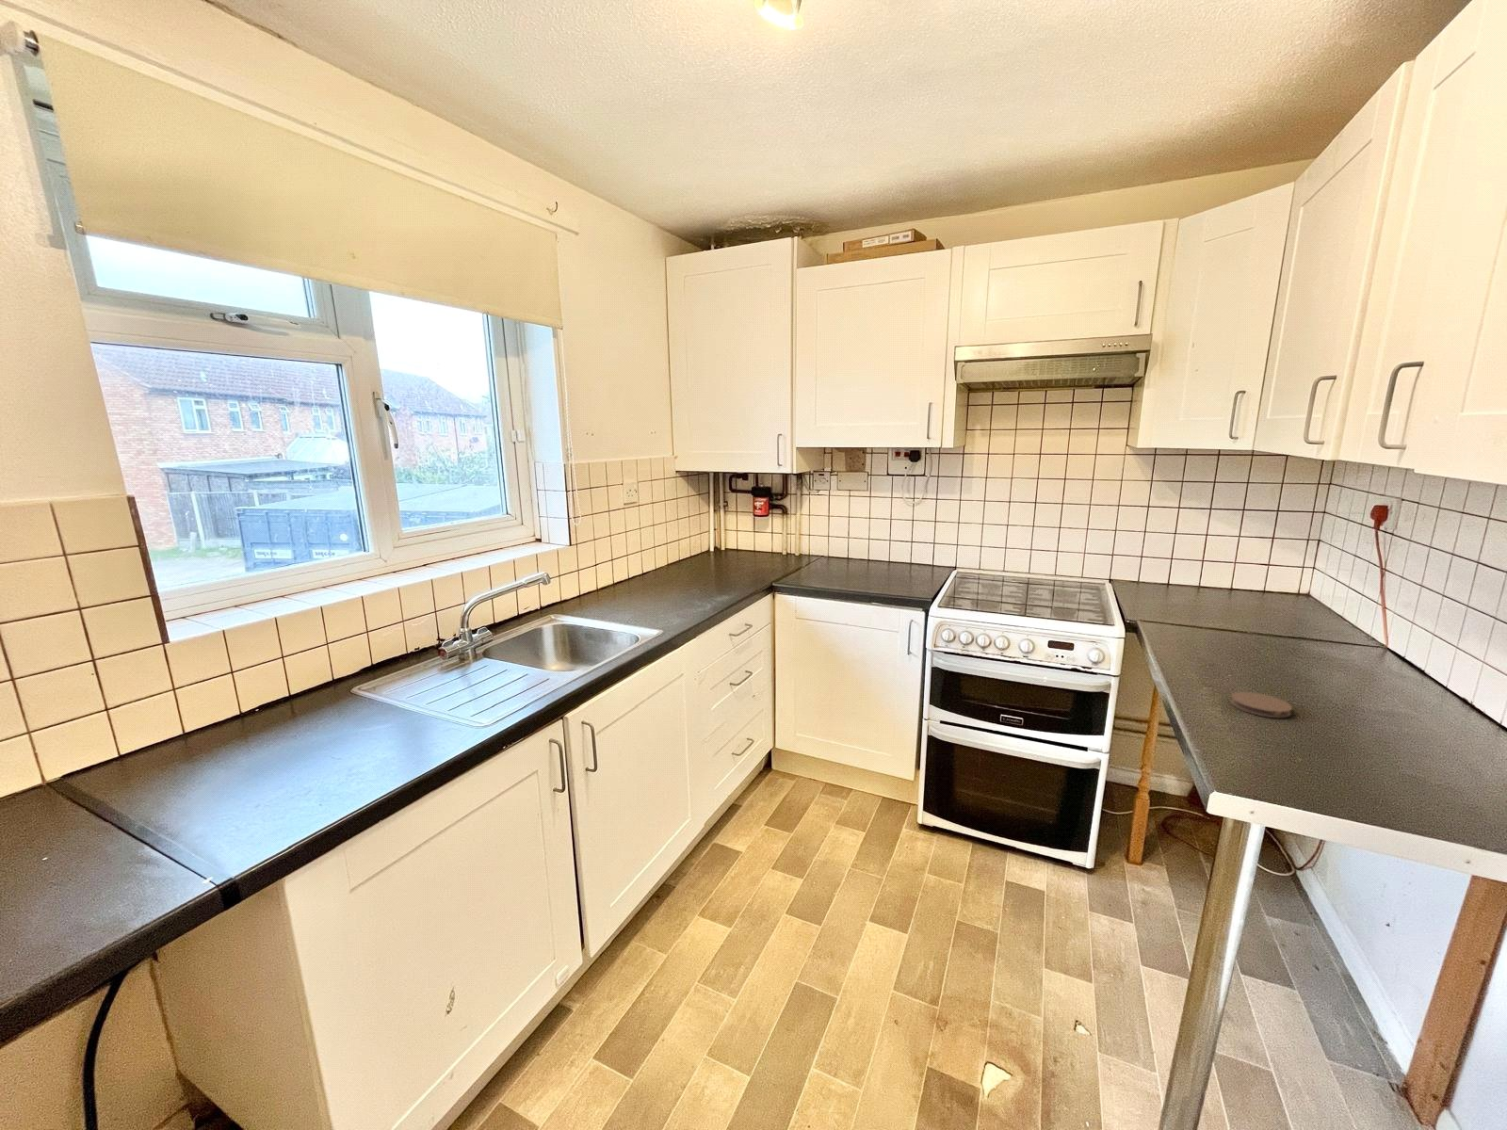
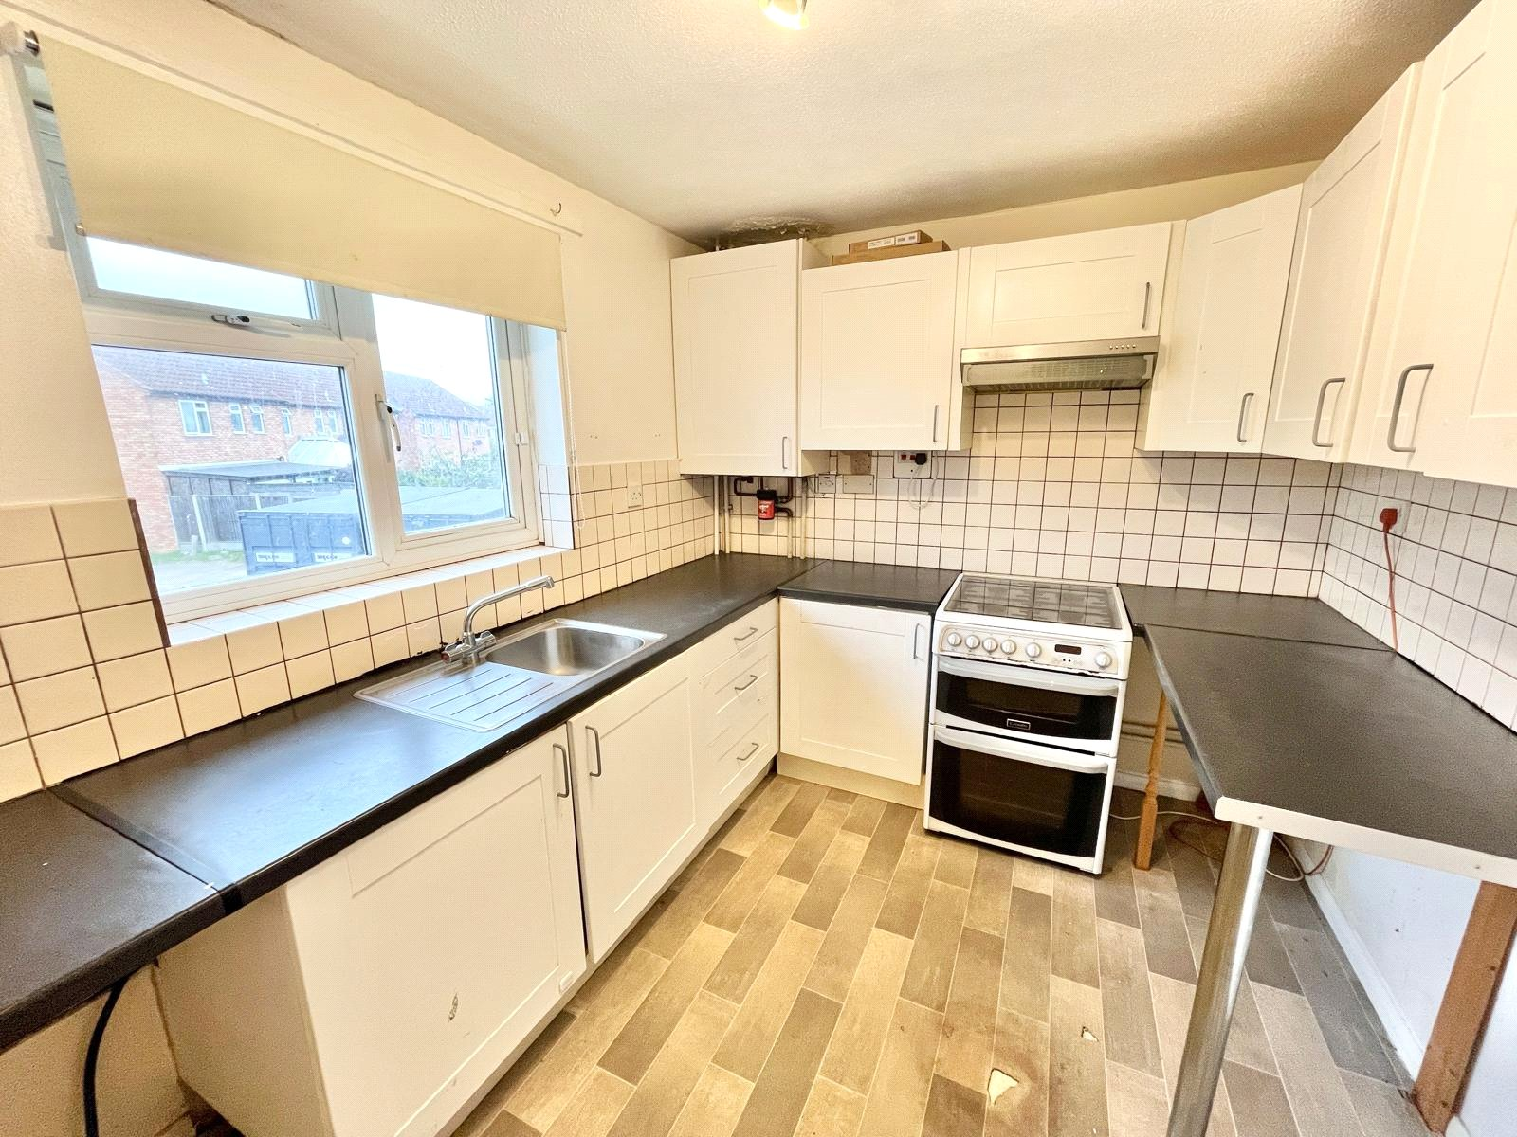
- coaster (1260, 704)
